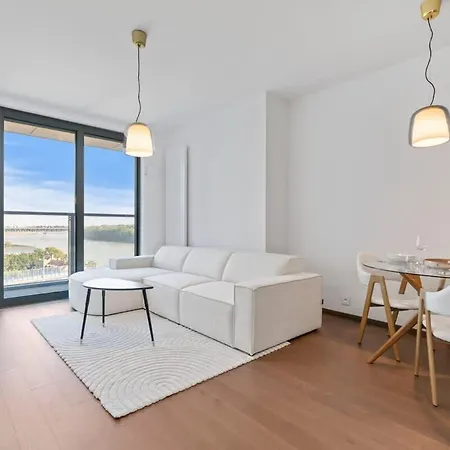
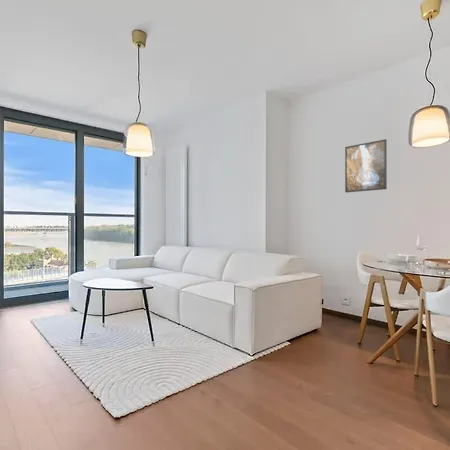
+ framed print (365, 167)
